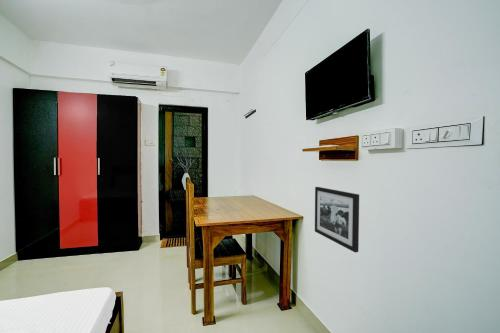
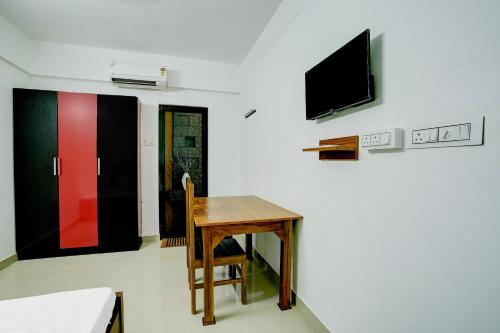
- picture frame (334, 215)
